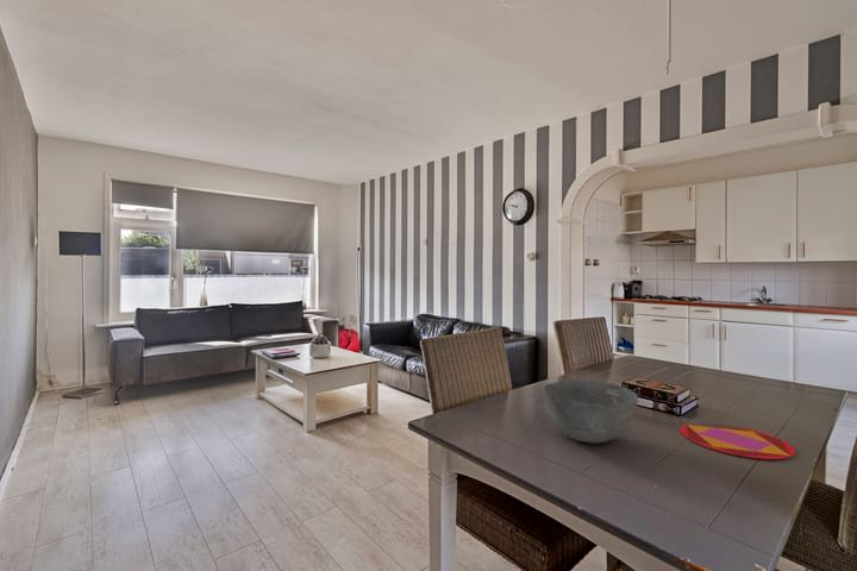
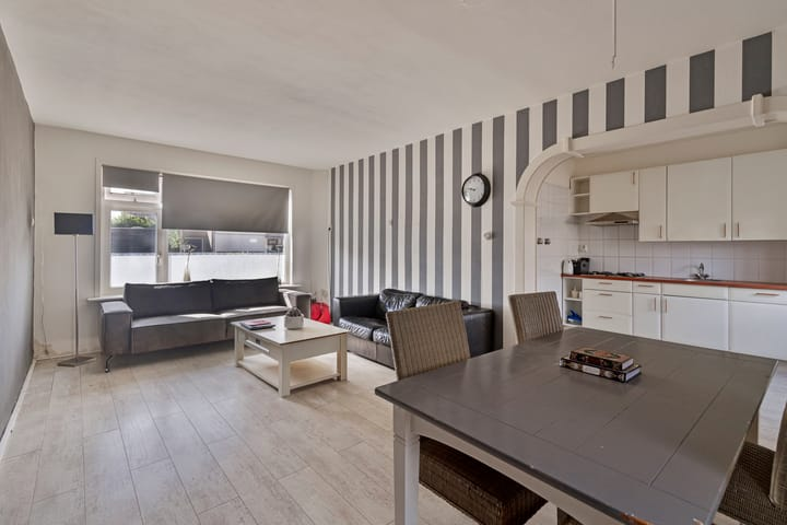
- bowl (588, 414)
- plate (733, 438)
